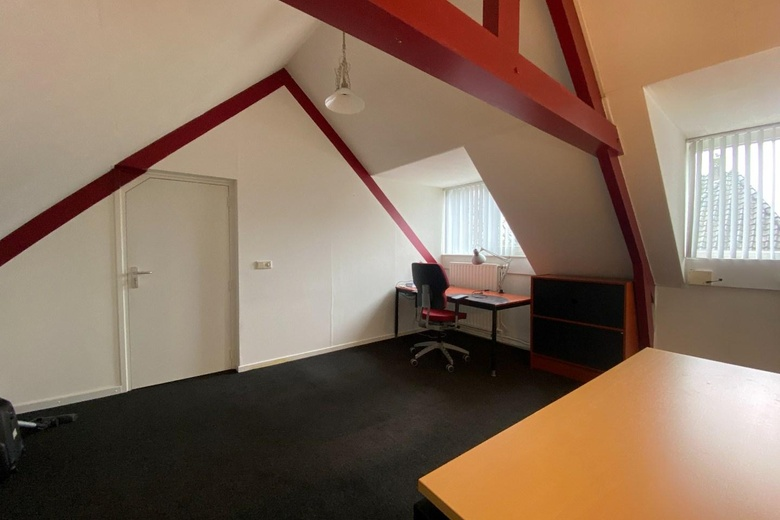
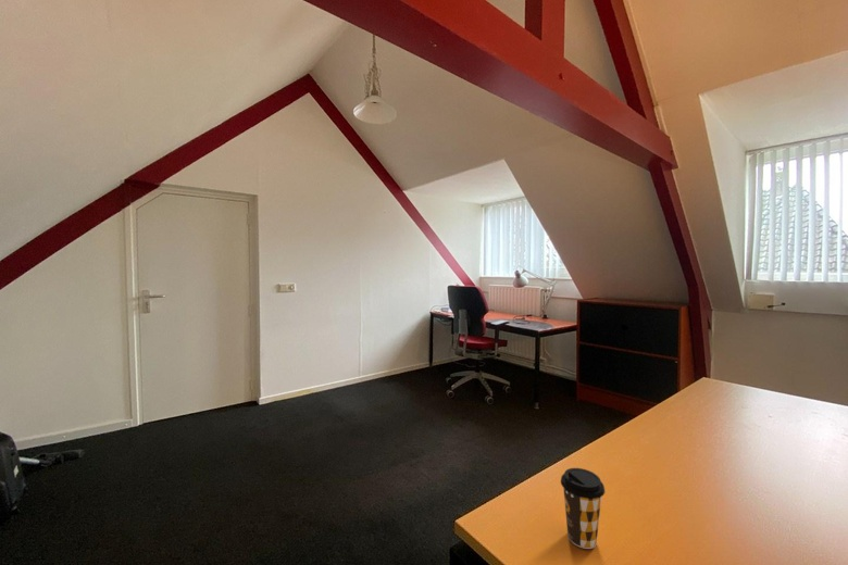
+ coffee cup (582, 507)
